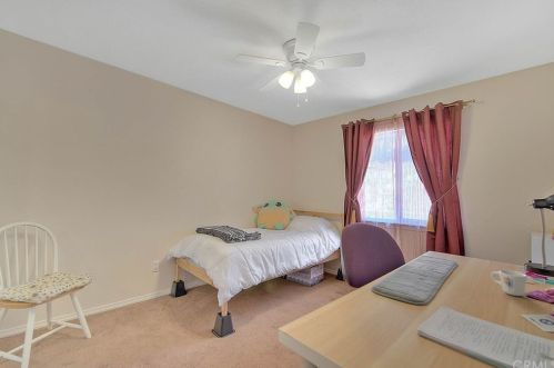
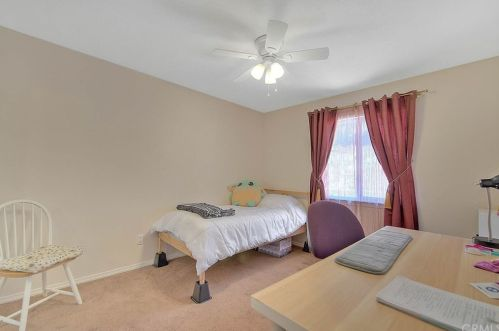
- mug (507, 281)
